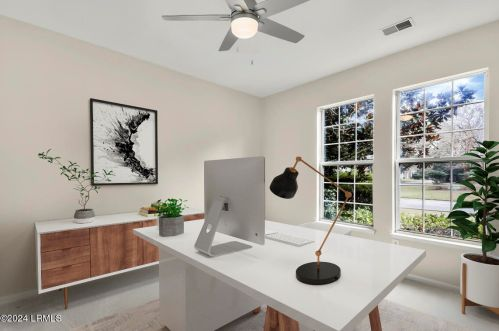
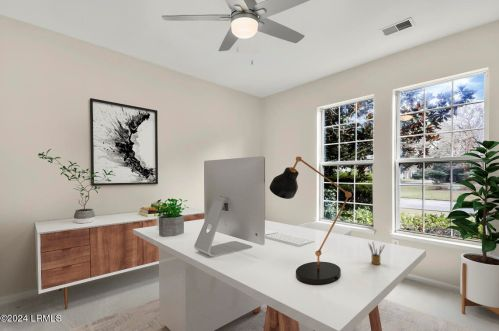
+ pencil box (376, 253)
